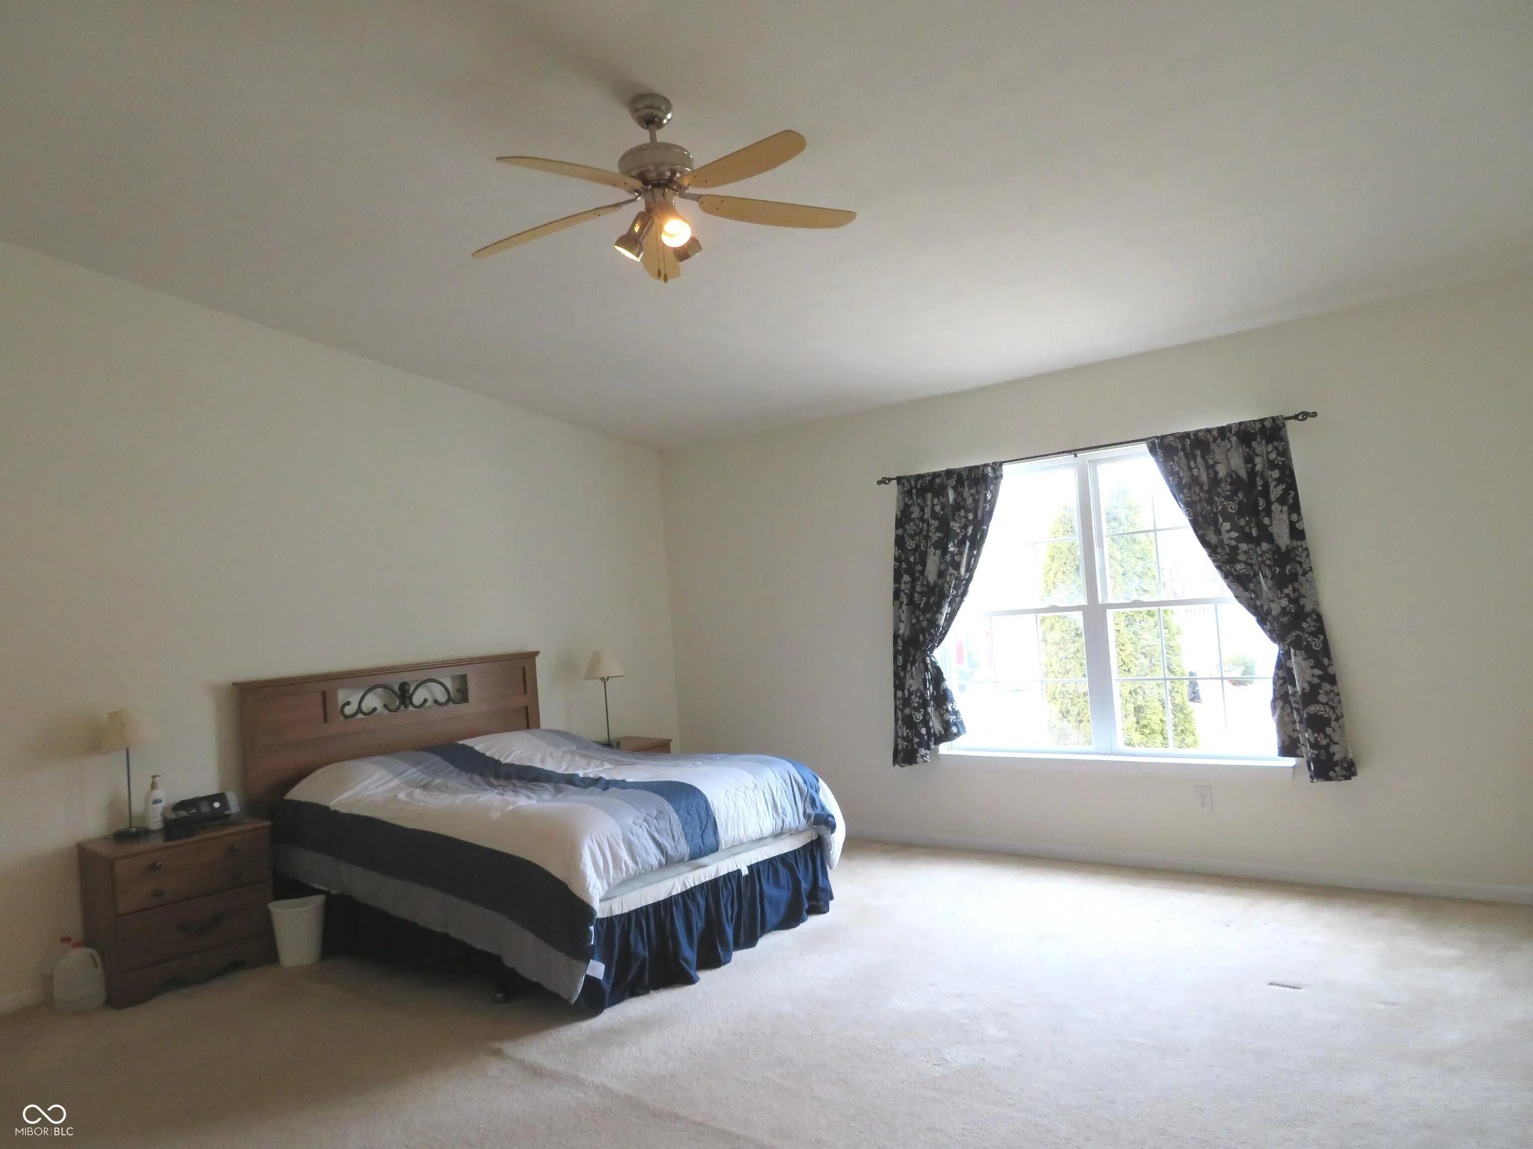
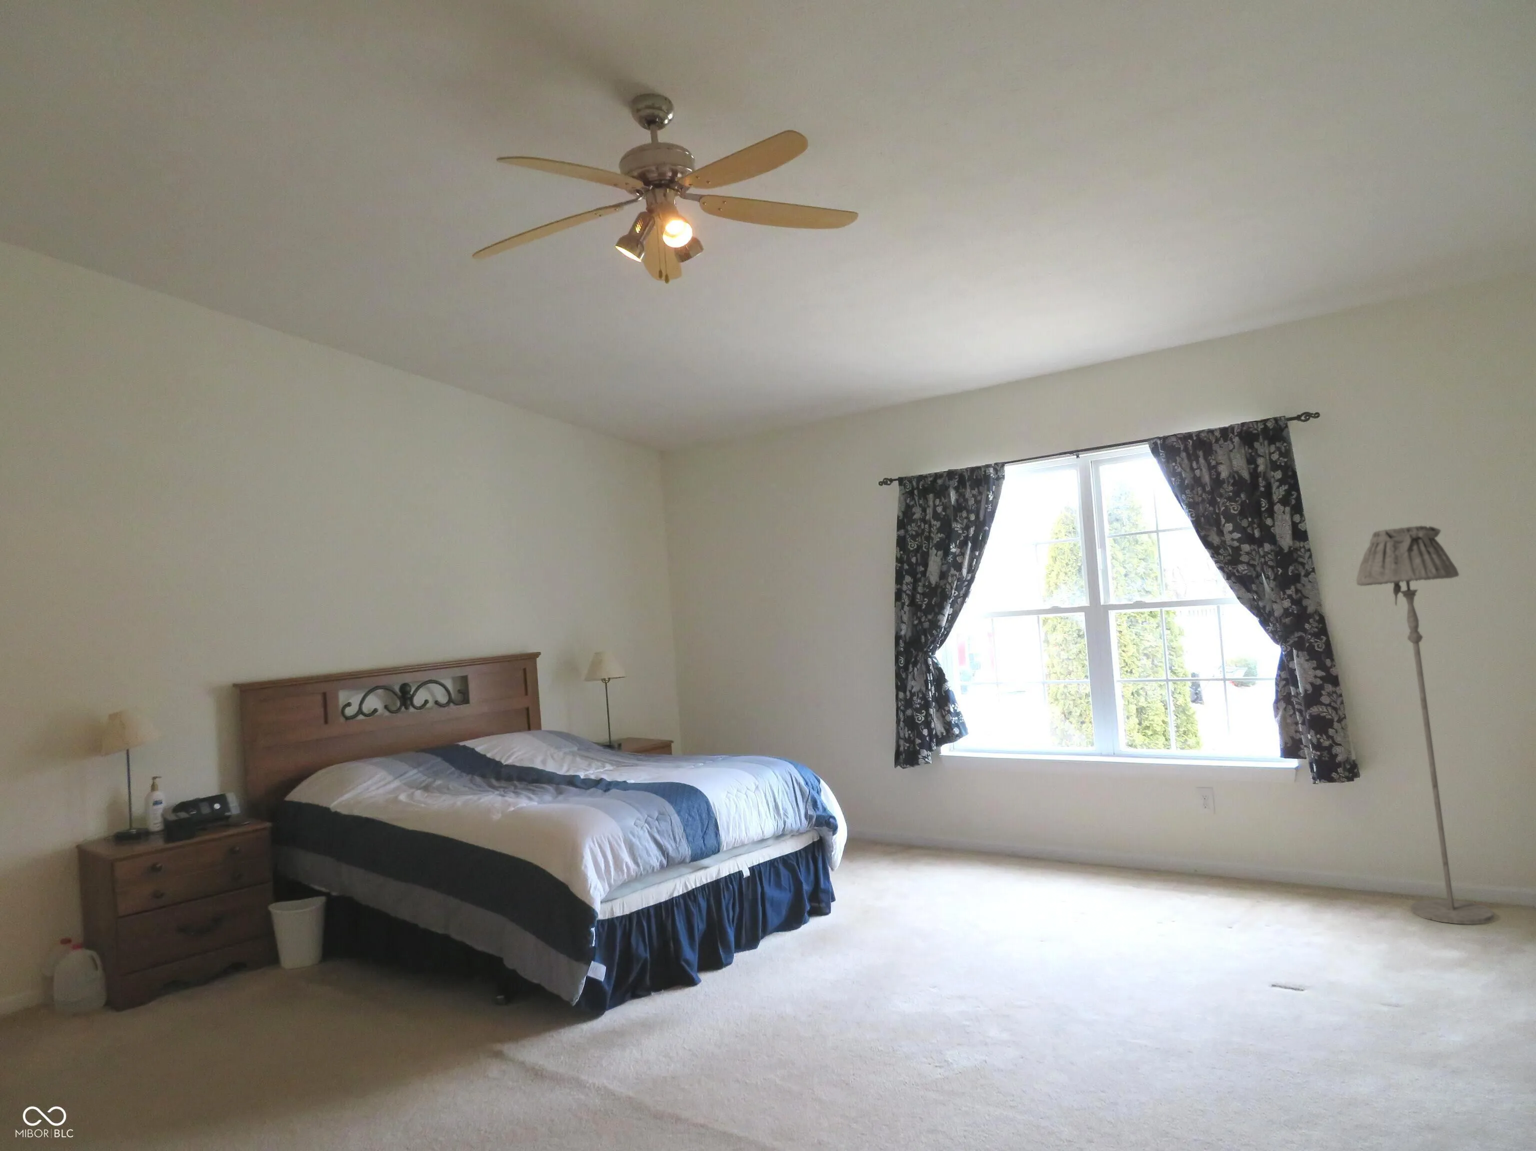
+ floor lamp (1425, 718)
